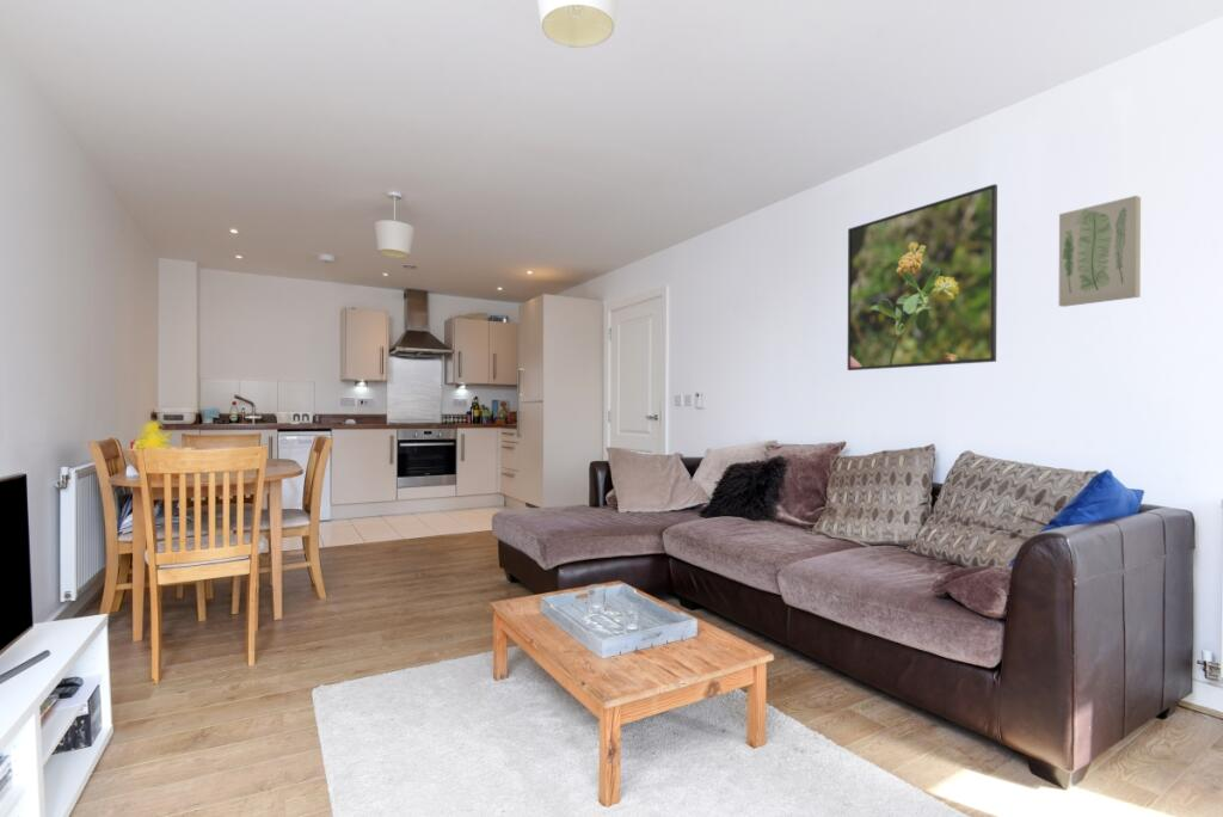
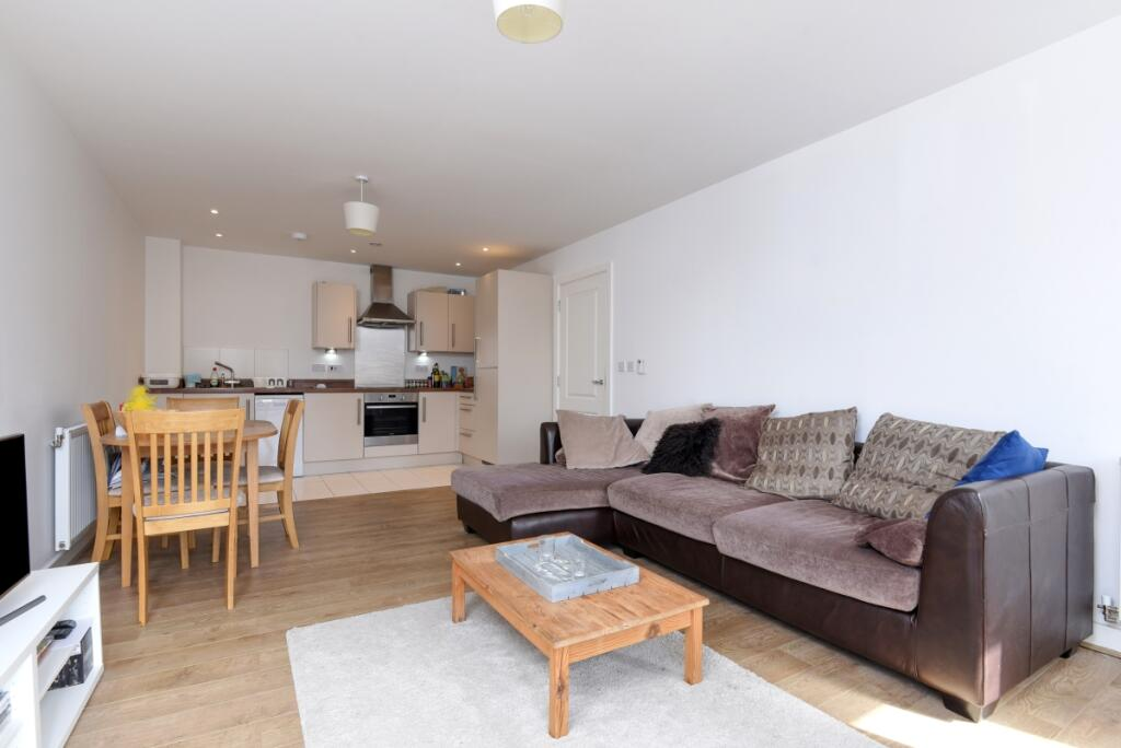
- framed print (914, 288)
- wall art (1098, 253)
